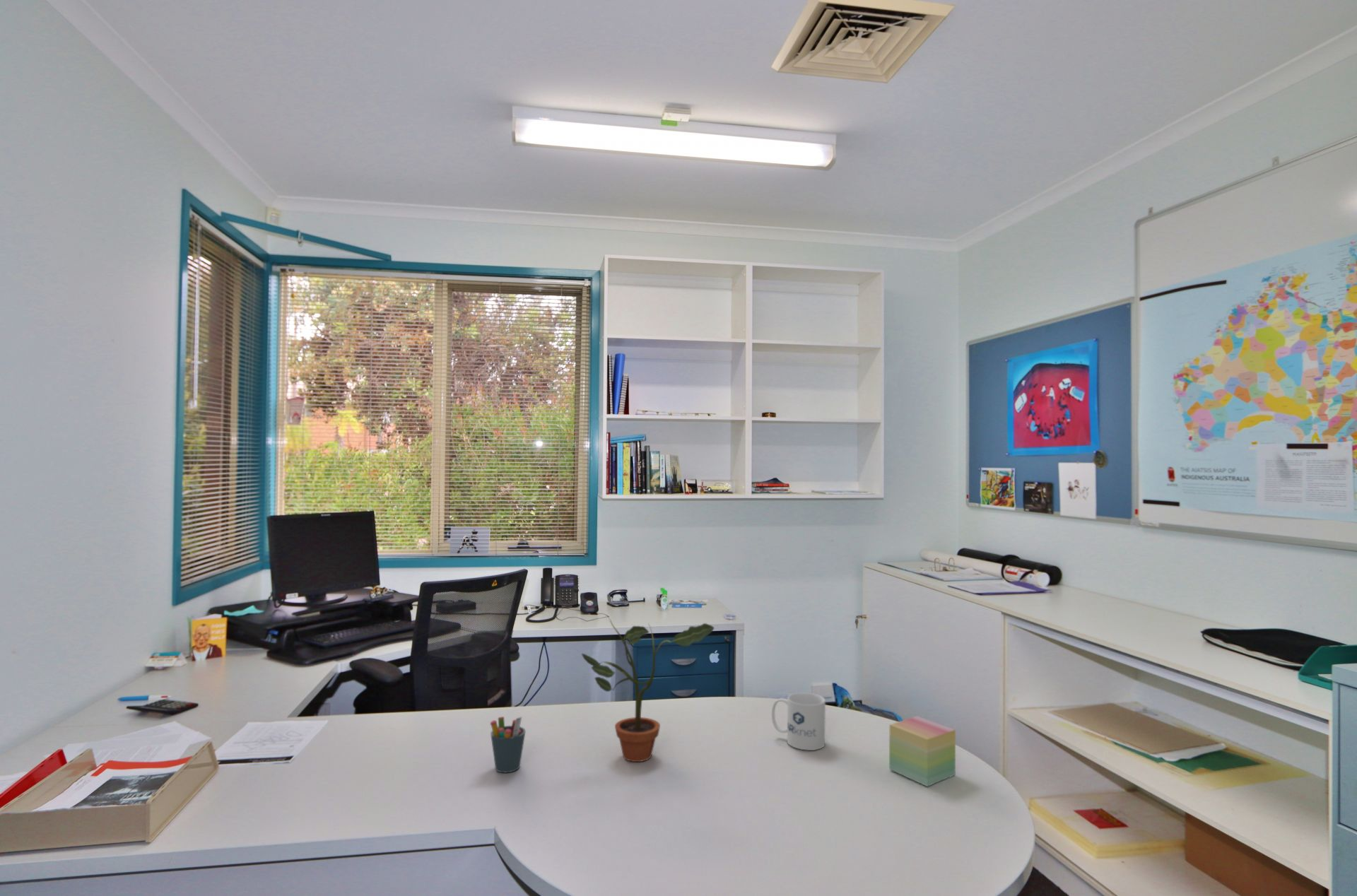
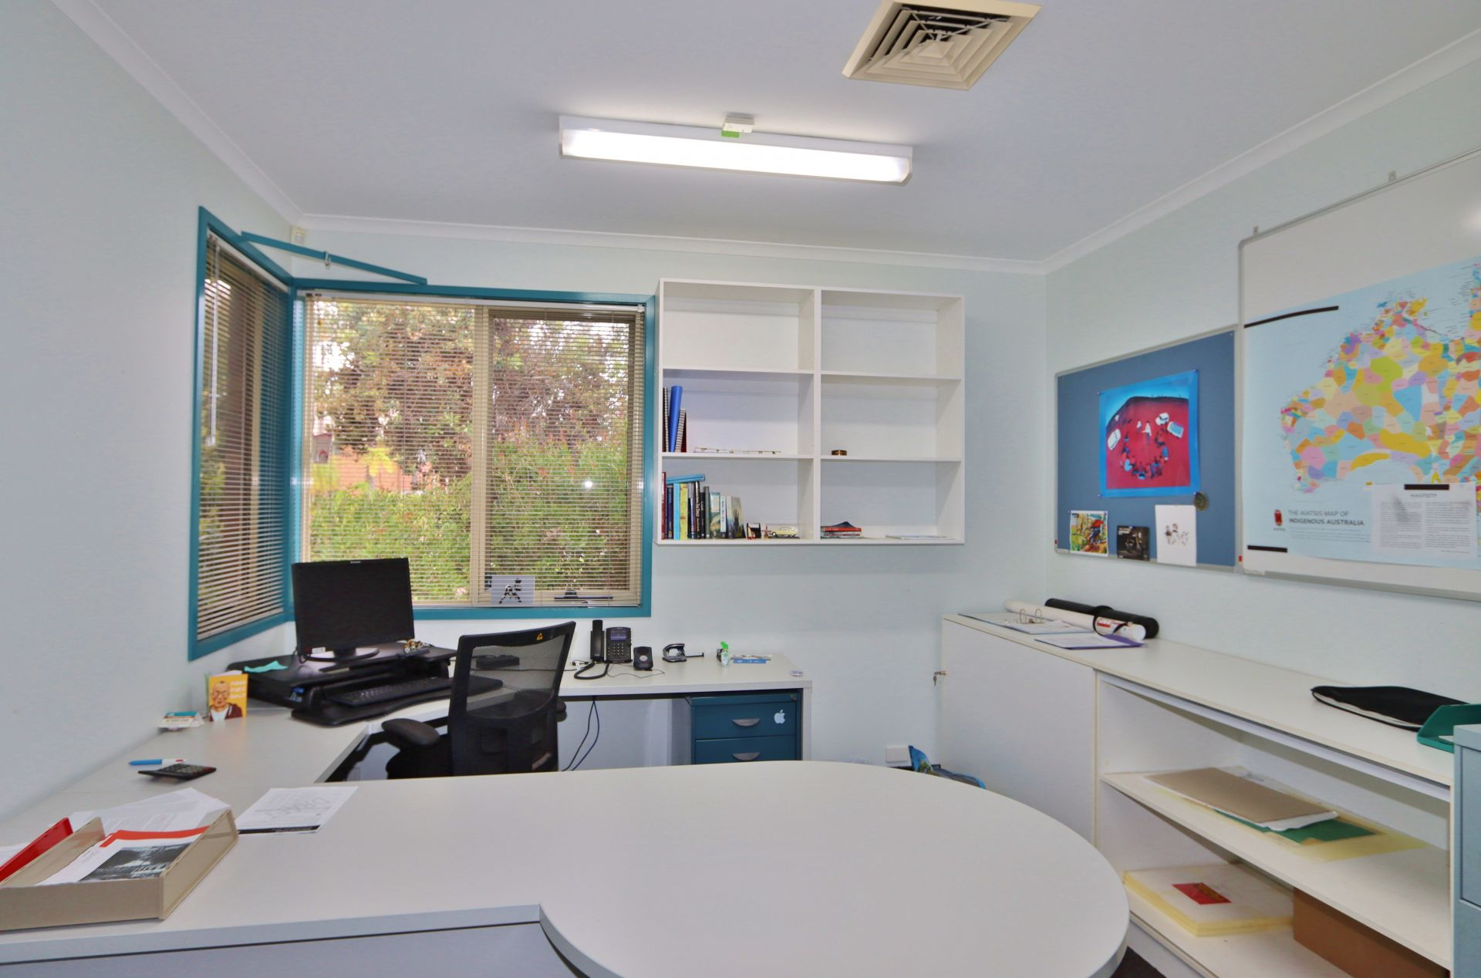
- potted plant (646, 686)
- pen holder (507, 740)
- sticky notes (922, 749)
- mug (800, 719)
